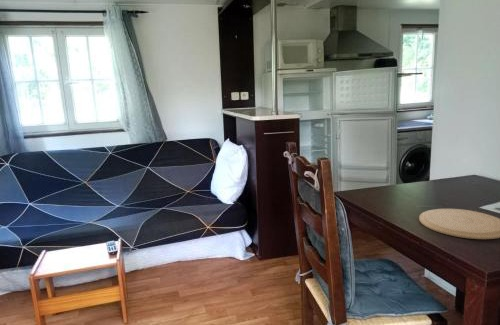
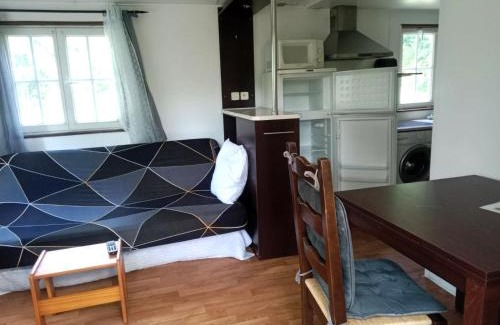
- plate (462, 221)
